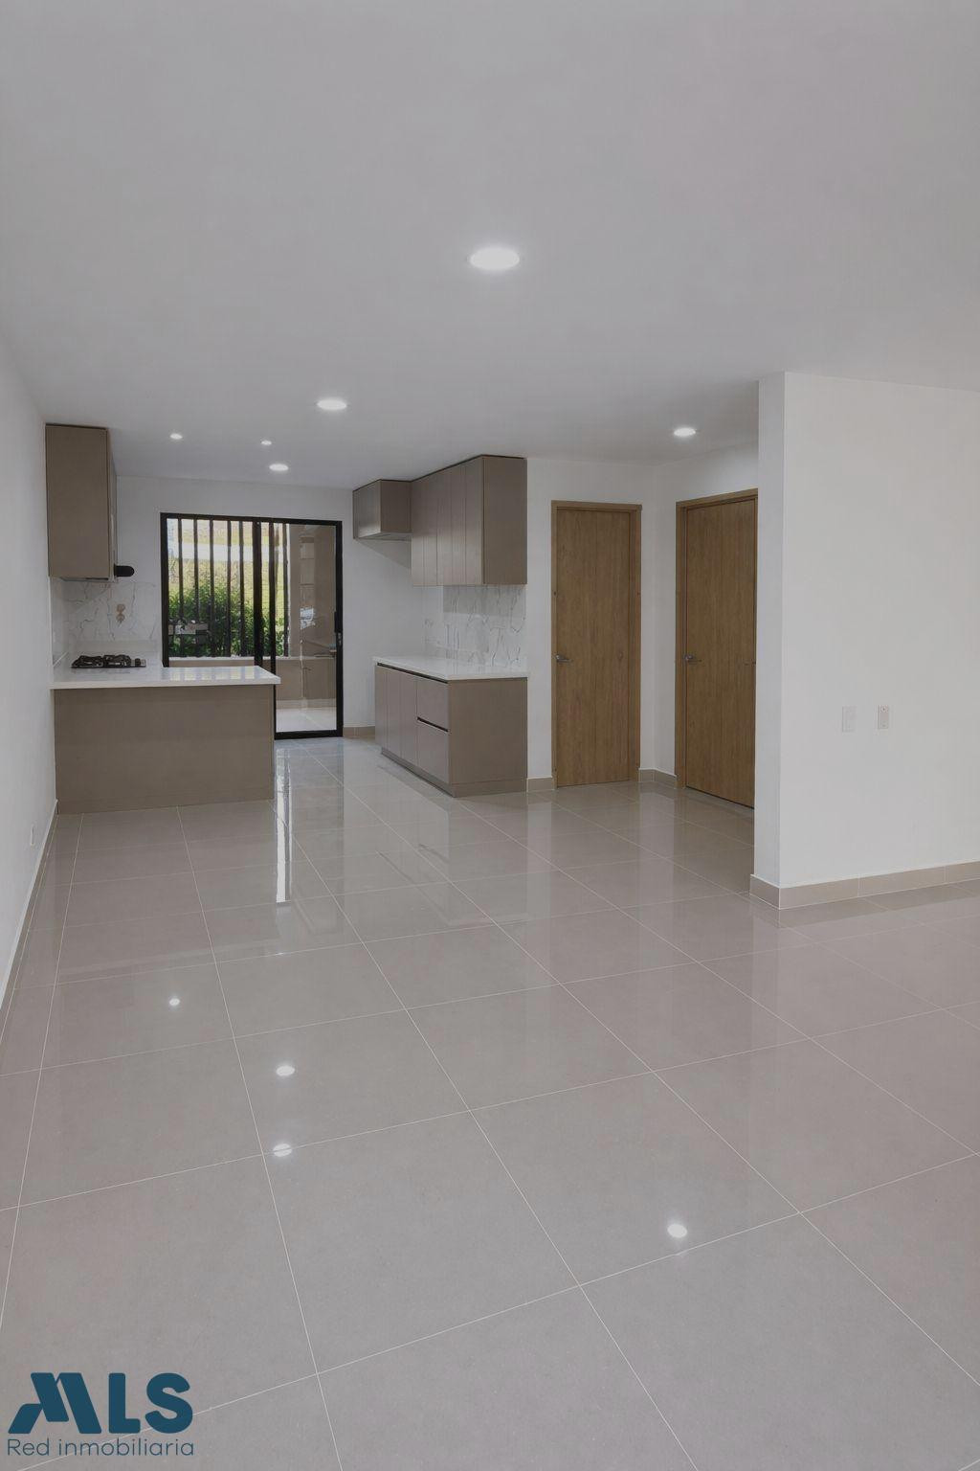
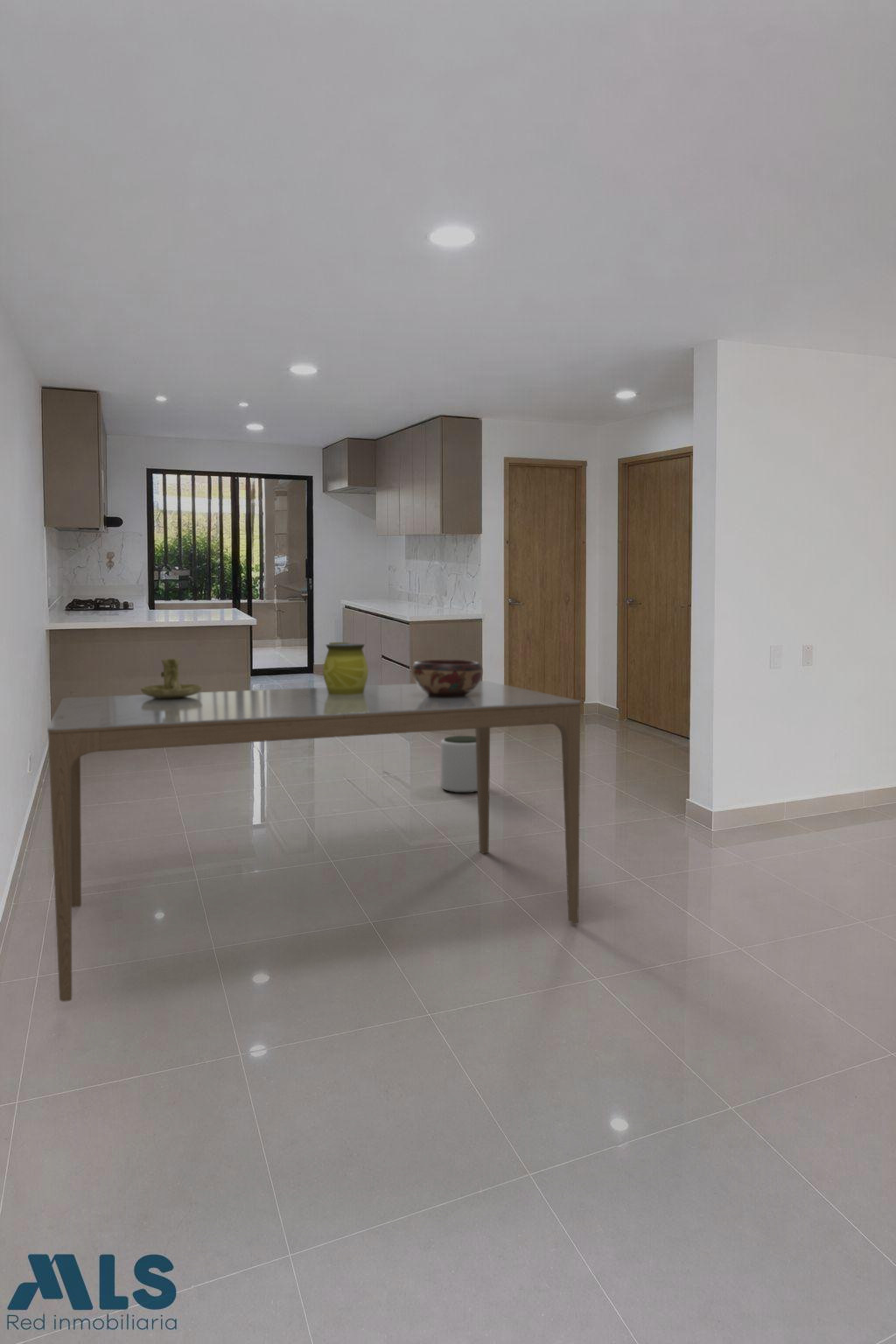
+ decorative bowl (447, 677)
+ decorative vase (342, 667)
+ dining table (317, 738)
+ plant pot (463, 763)
+ candle holder (172, 678)
